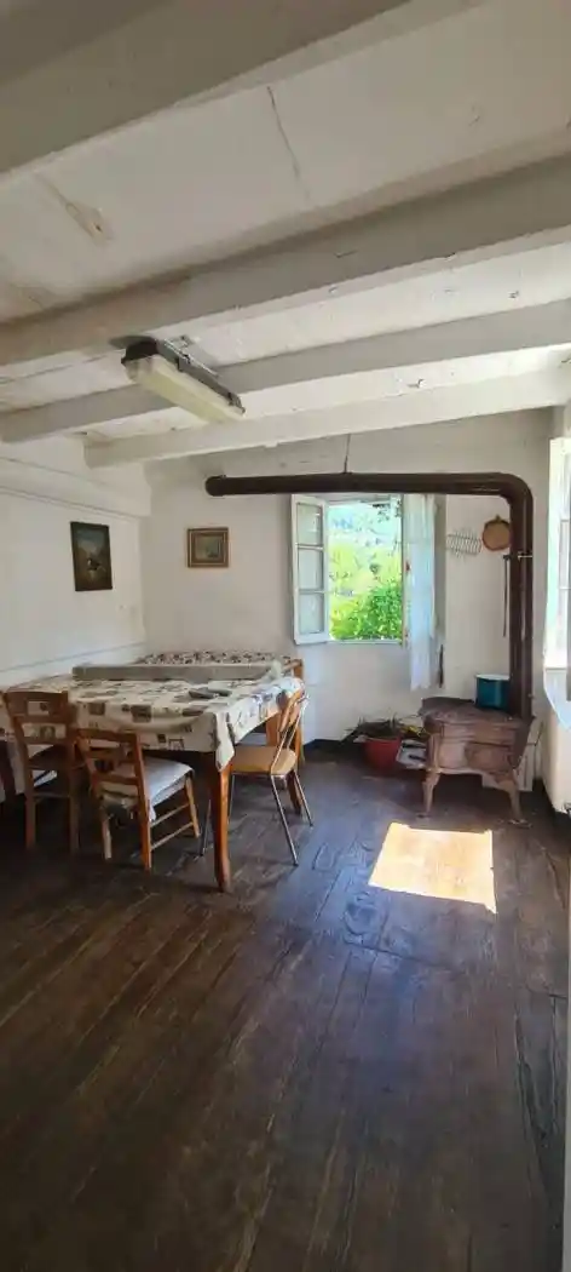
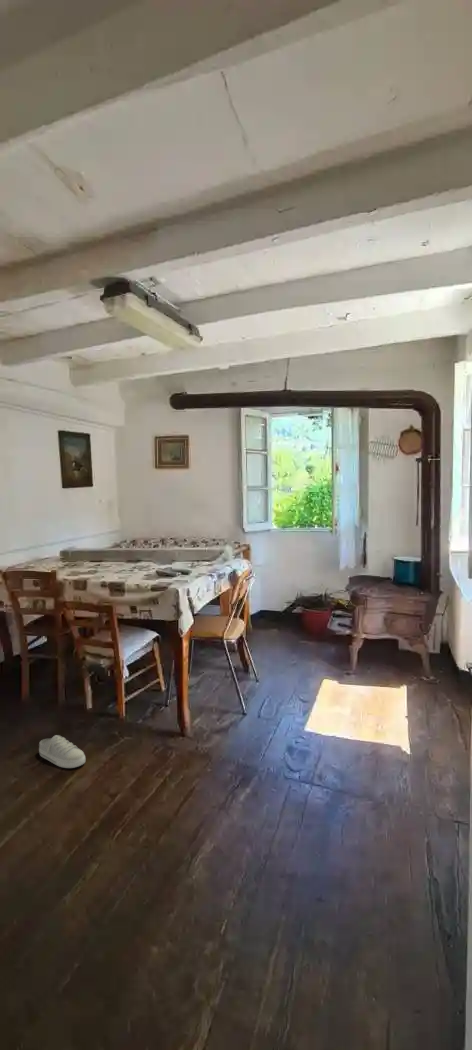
+ shoe (60, 748)
